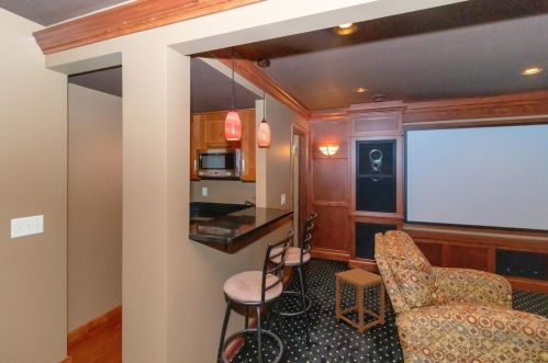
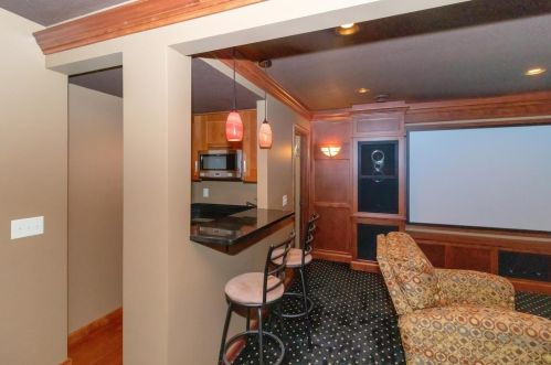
- side table (359, 298)
